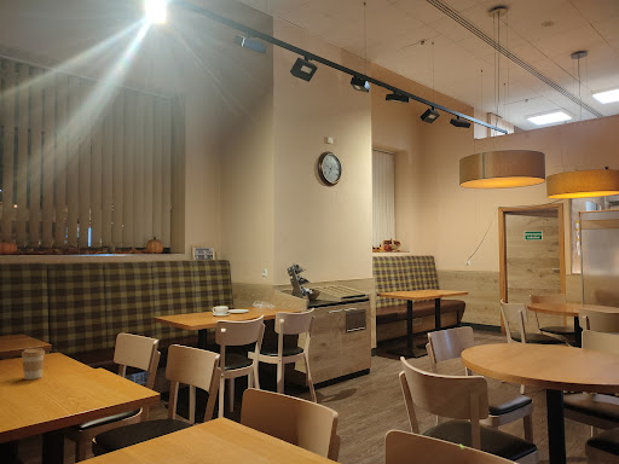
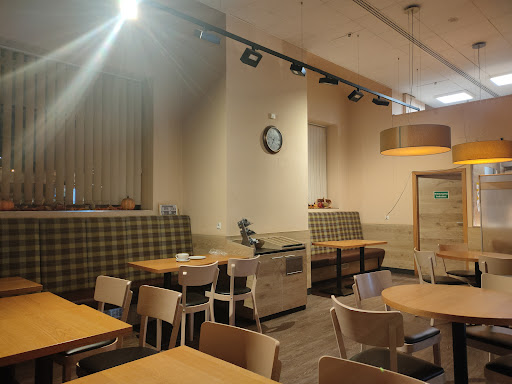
- coffee cup (33, 362)
